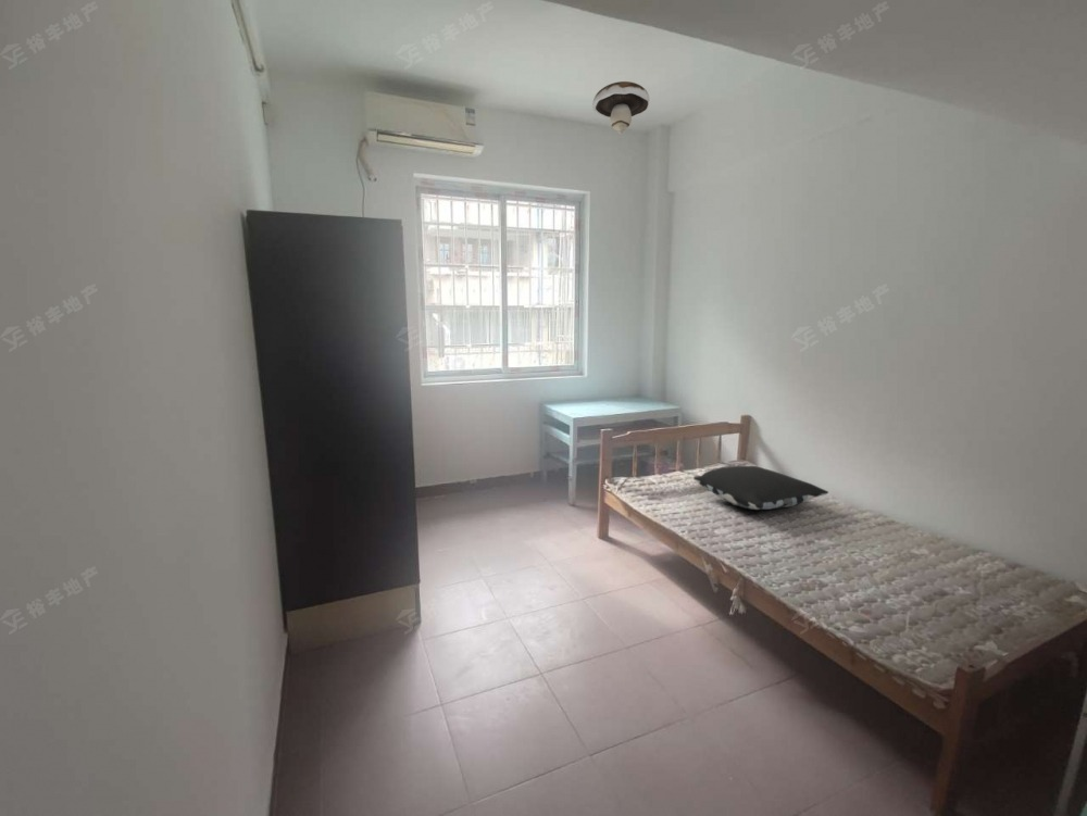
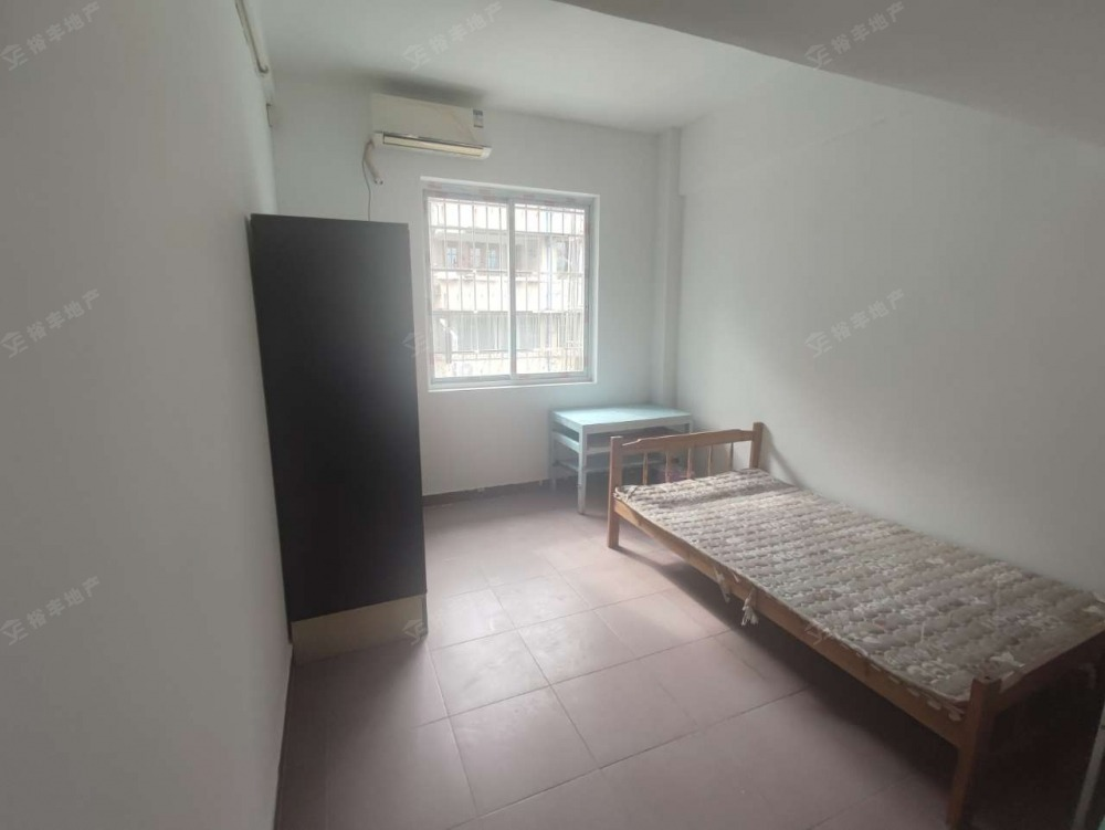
- mushroom (620, 110)
- pillow (758, 486)
